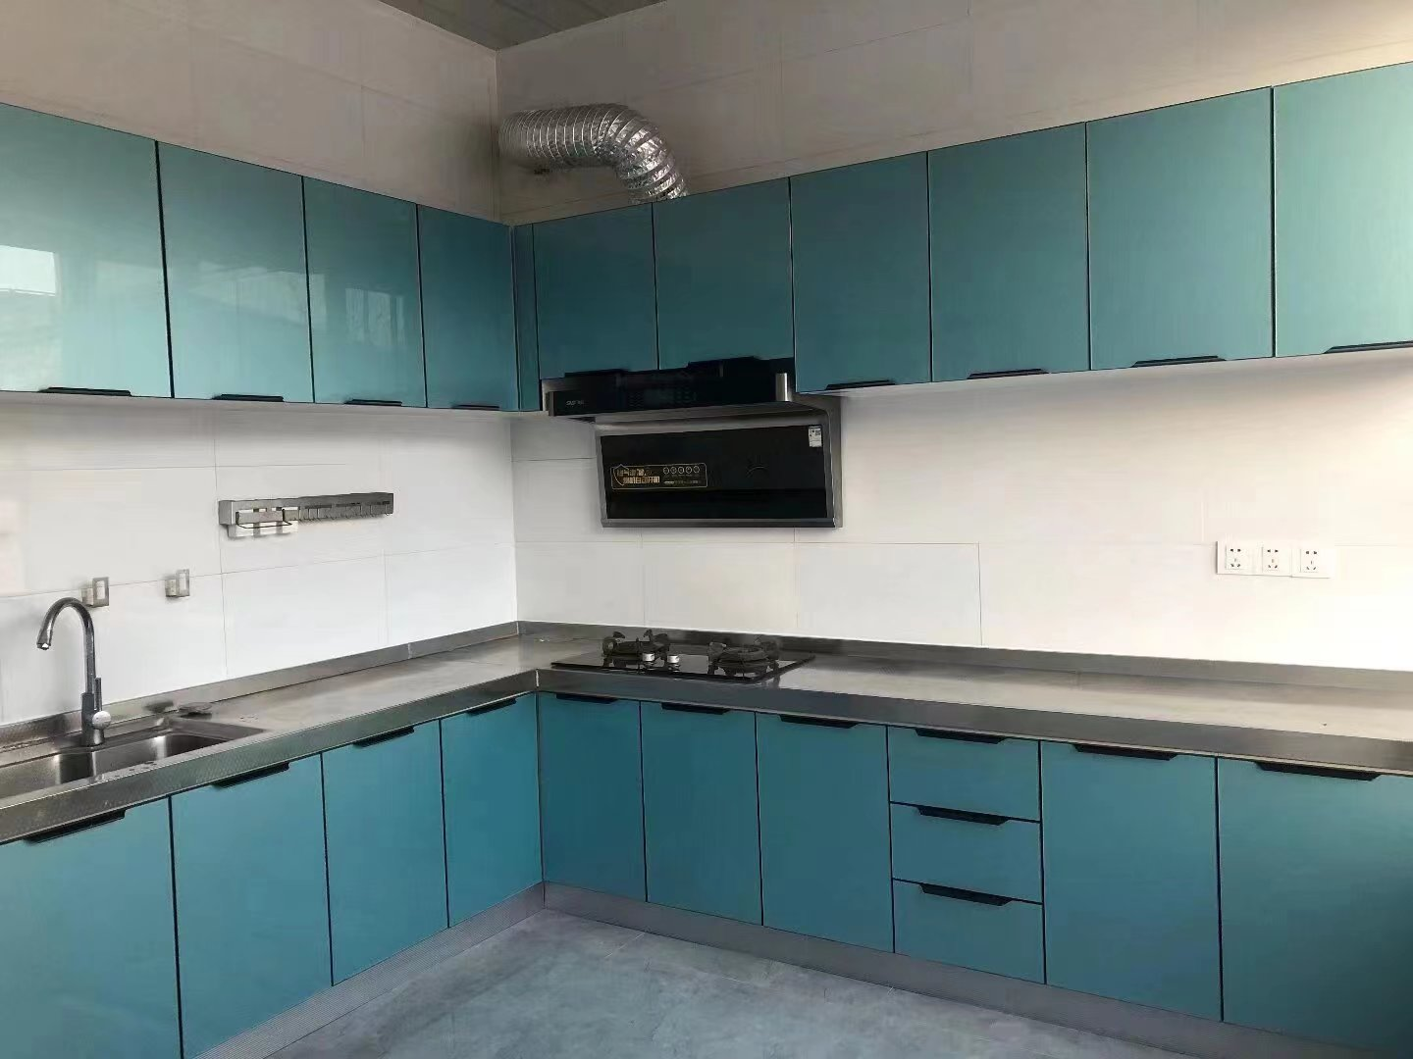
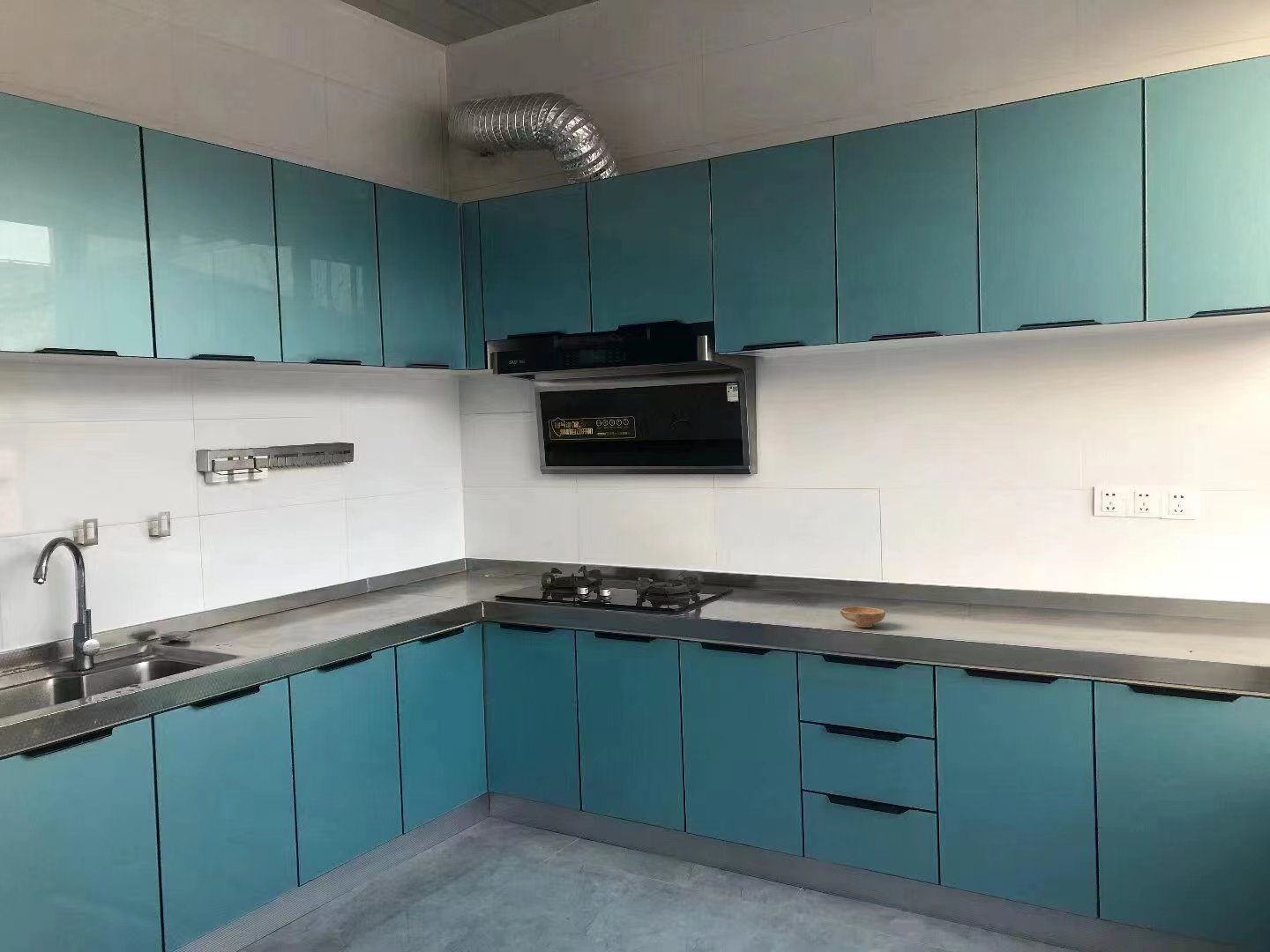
+ bowl (863, 617)
